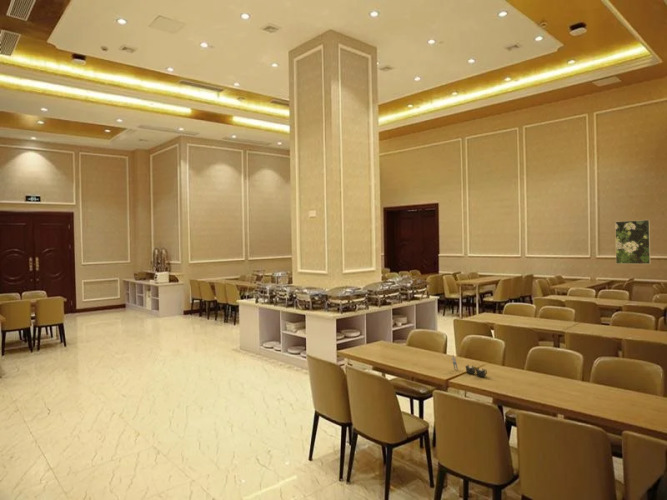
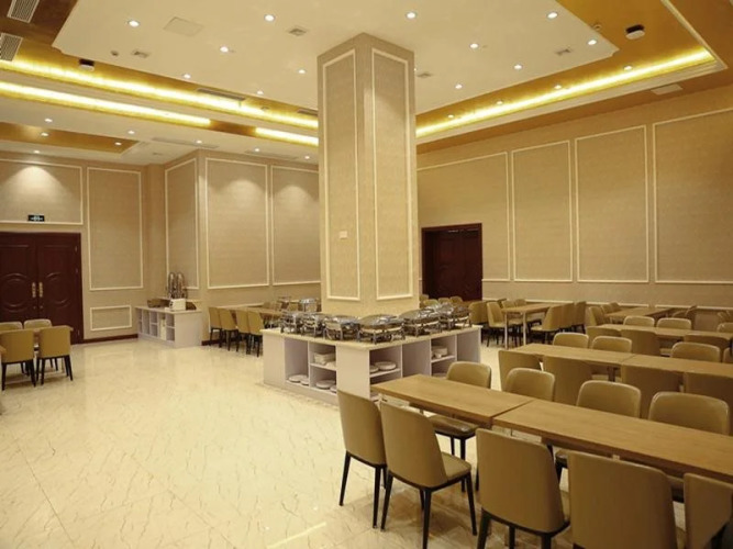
- napkin holder (468, 365)
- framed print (632, 242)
